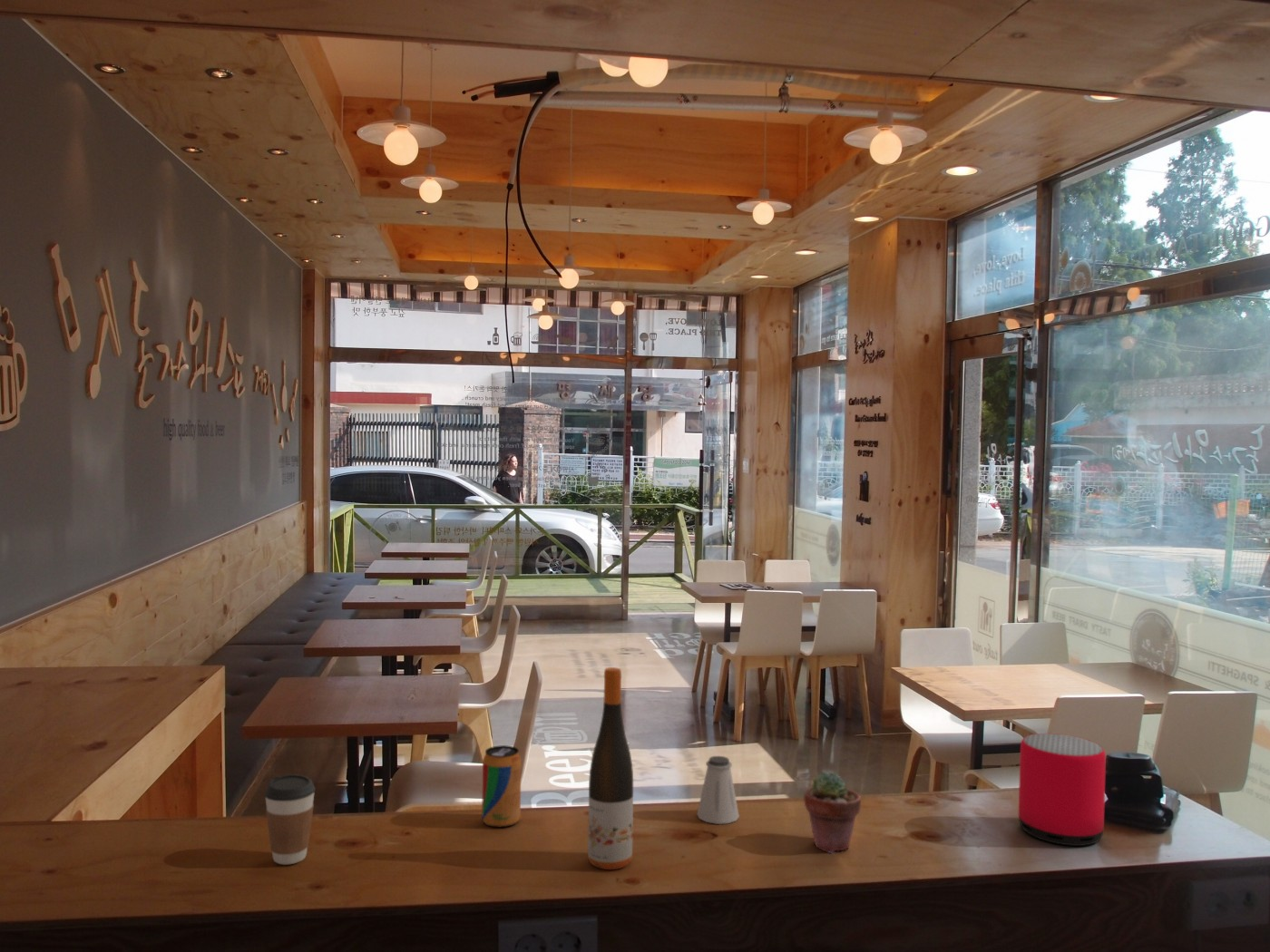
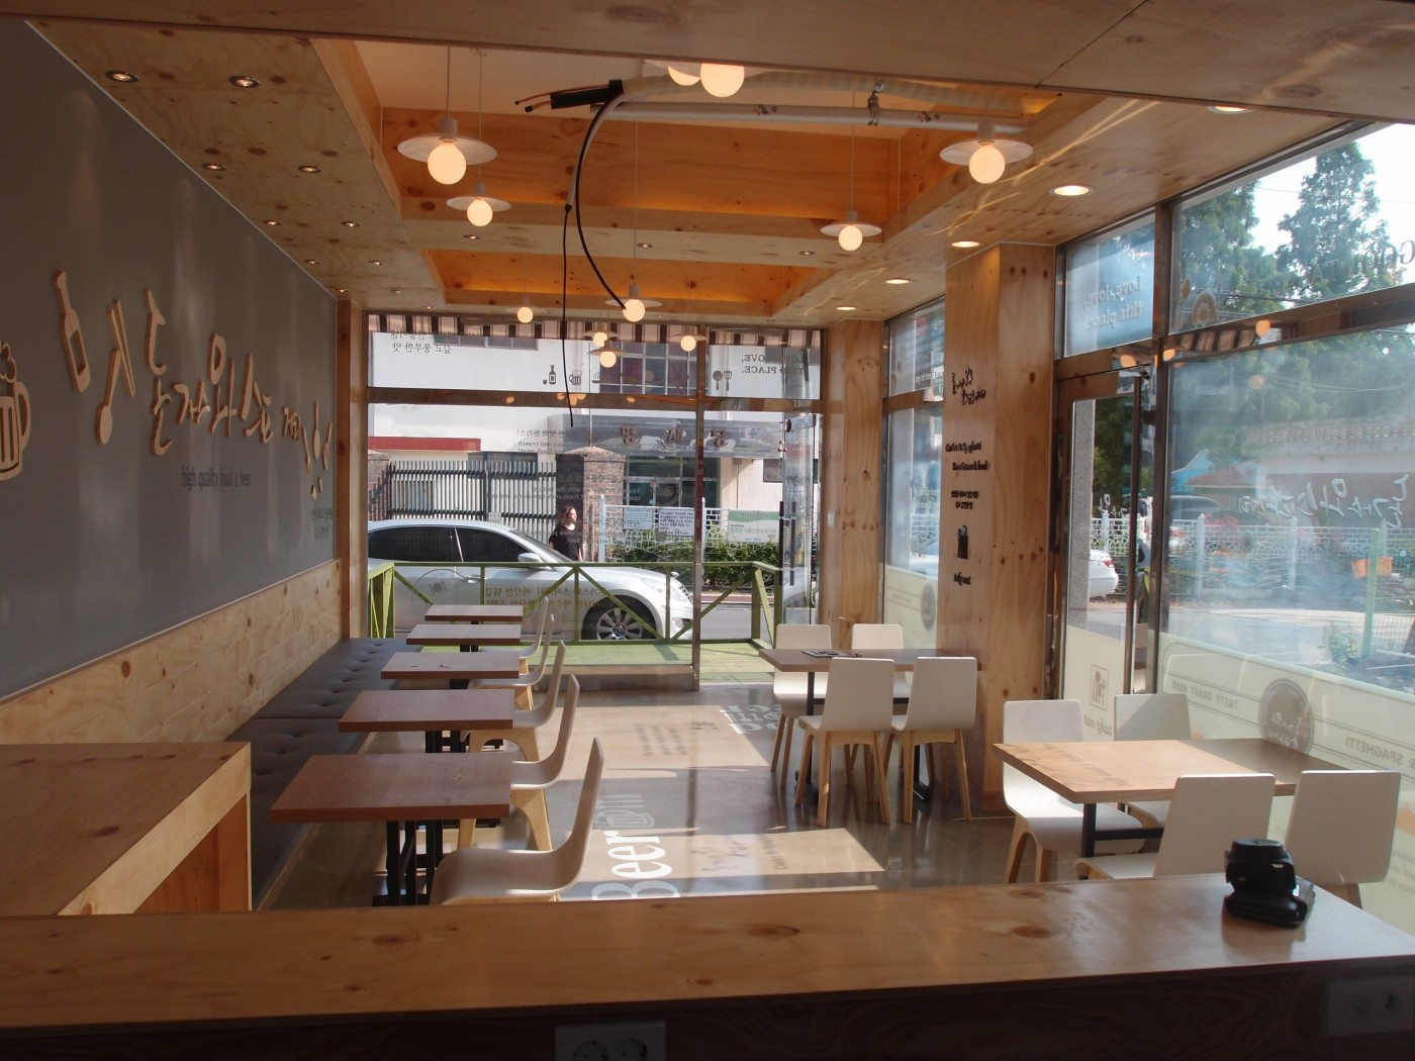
- potted succulent (832, 809)
- saltshaker (718, 787)
- wine bottle (611, 764)
- speaker (1060, 787)
- beverage can (501, 785)
- coffee cup (289, 820)
